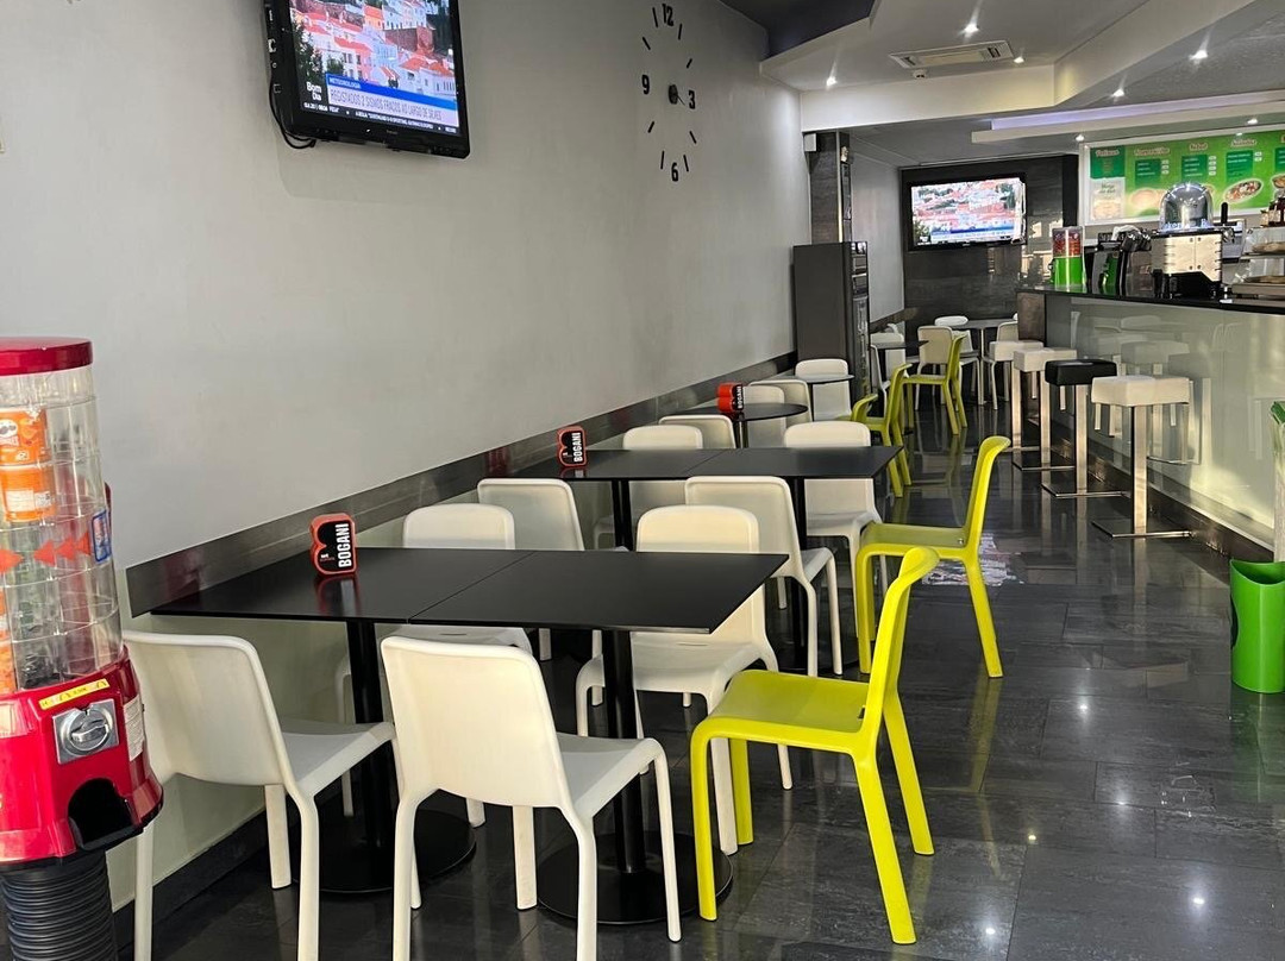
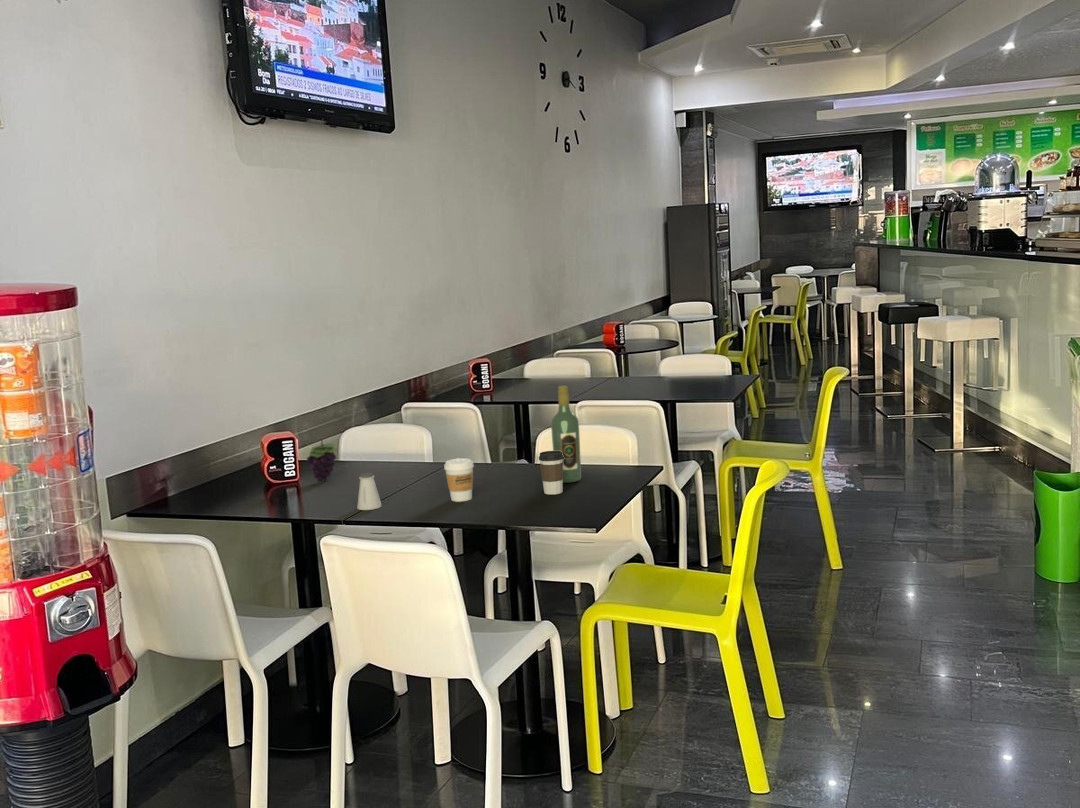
+ saltshaker (367, 490)
+ coffee cup (459, 479)
+ wine bottle (565, 433)
+ coffee cup (552, 472)
+ fruit (323, 459)
